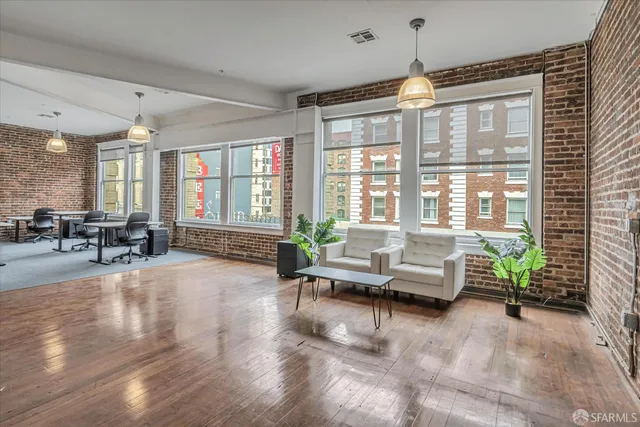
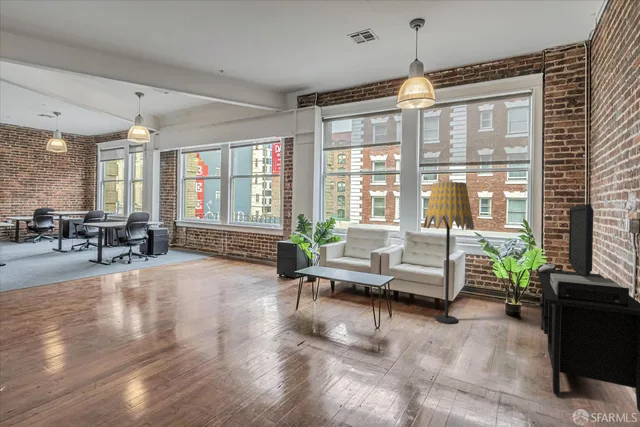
+ floor lamp (447, 251)
+ media console (577, 283)
